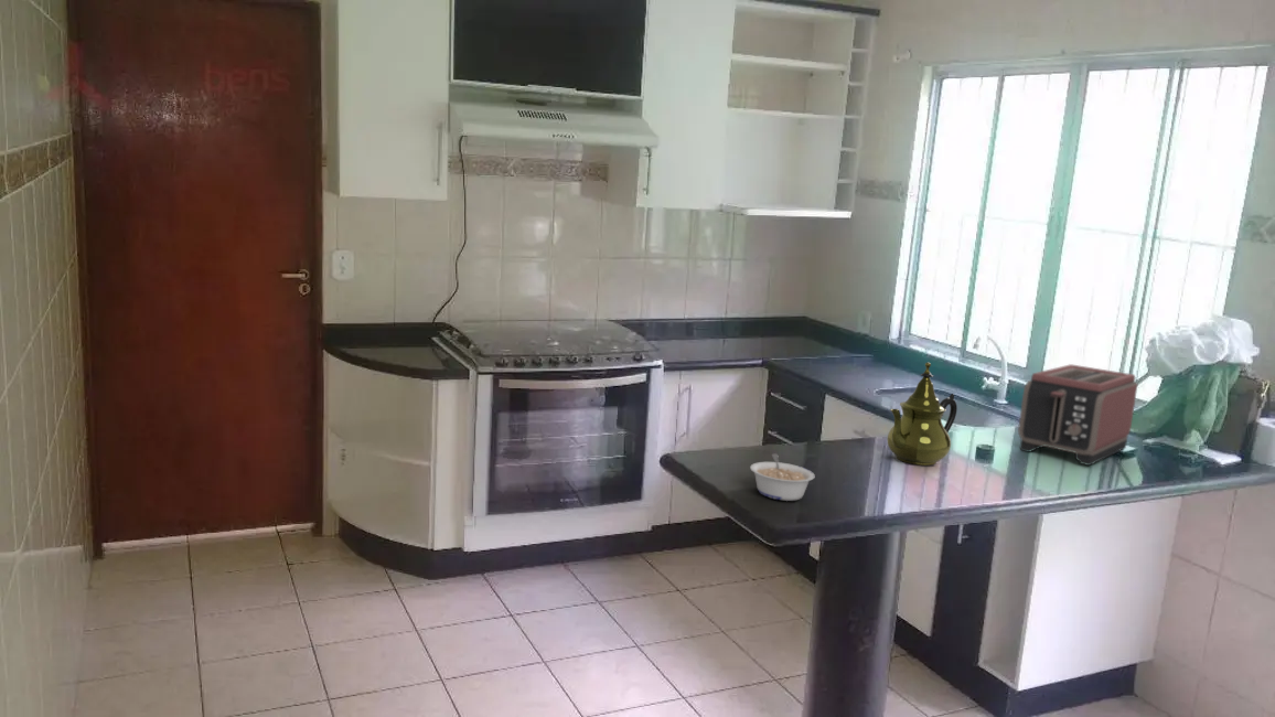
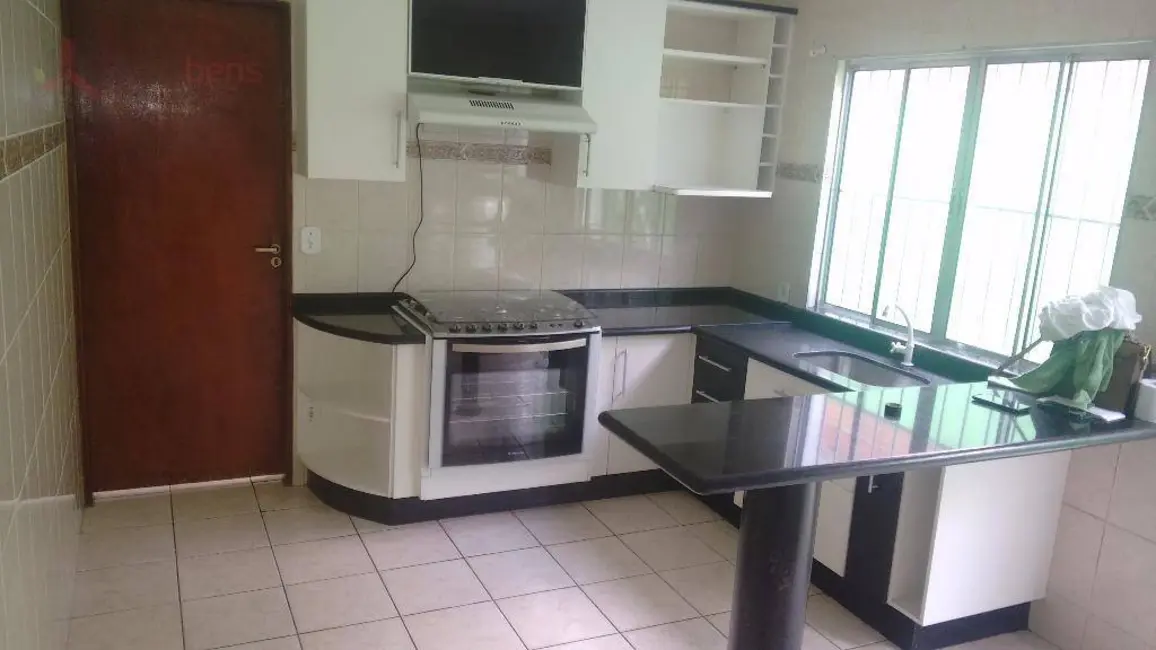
- legume (779, 479)
- teapot (923, 410)
- toaster (1075, 413)
